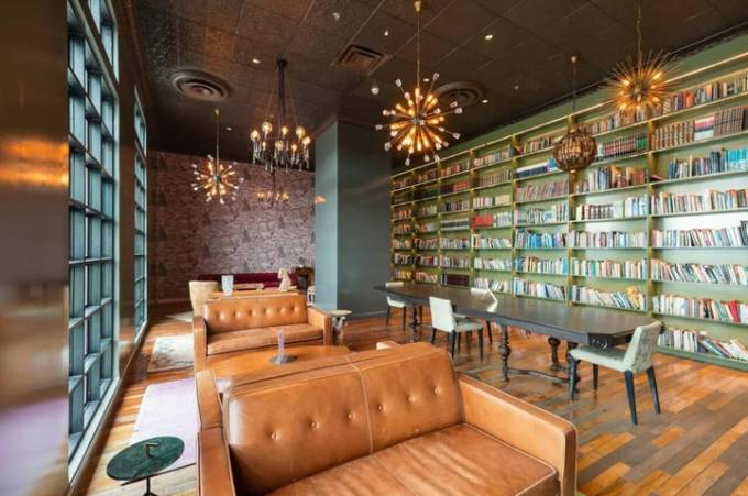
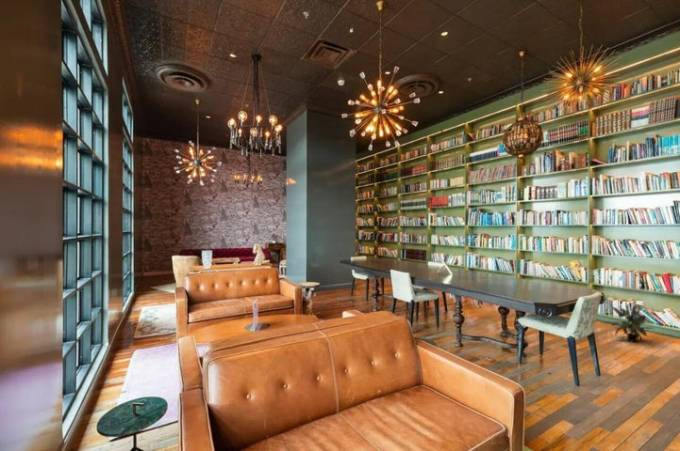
+ potted plant (631, 323)
